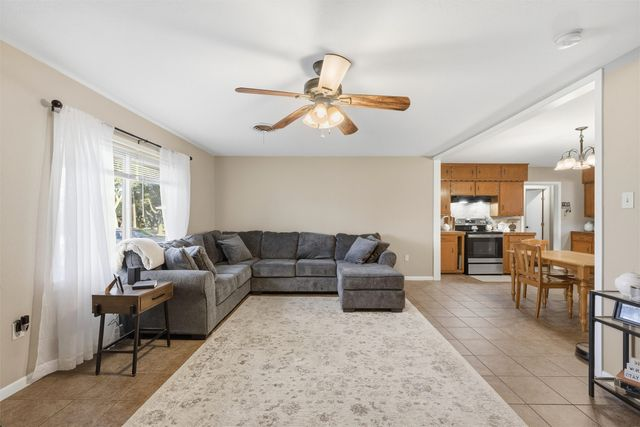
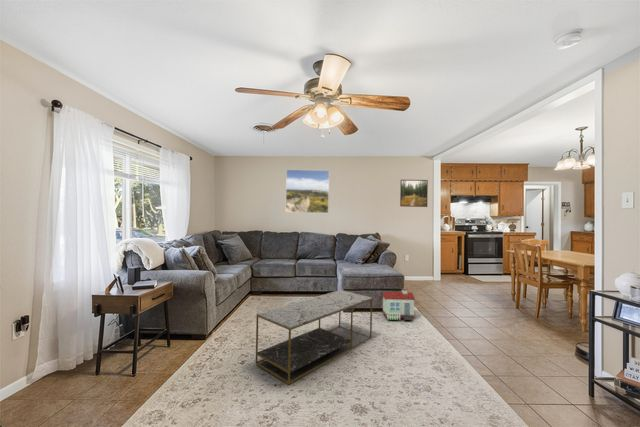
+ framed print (307, 191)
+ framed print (413, 193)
+ coffee table (319, 327)
+ toy house (398, 303)
